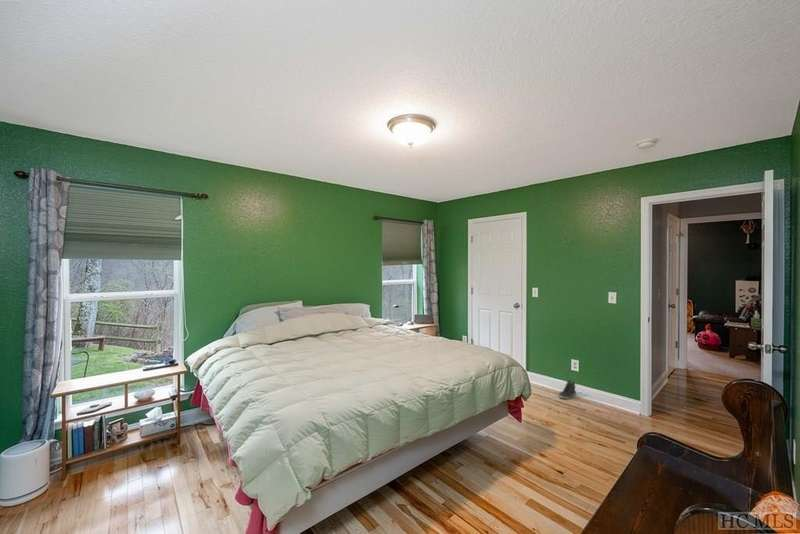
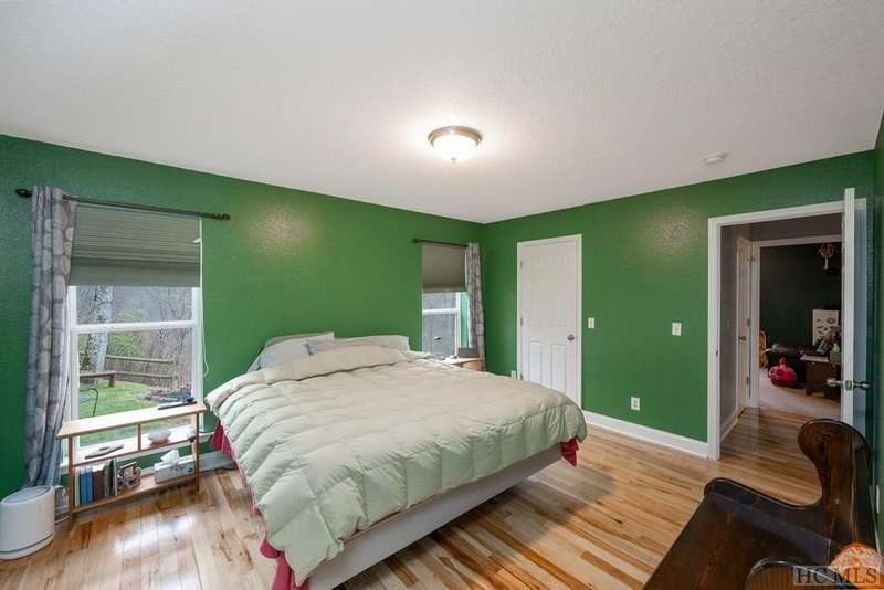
- sneaker (566, 389)
